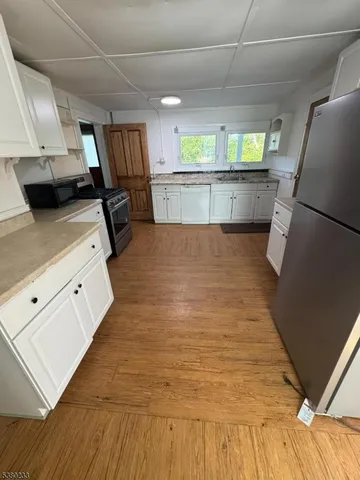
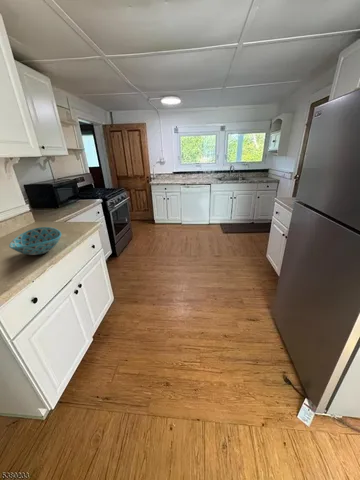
+ bowl (38, 243)
